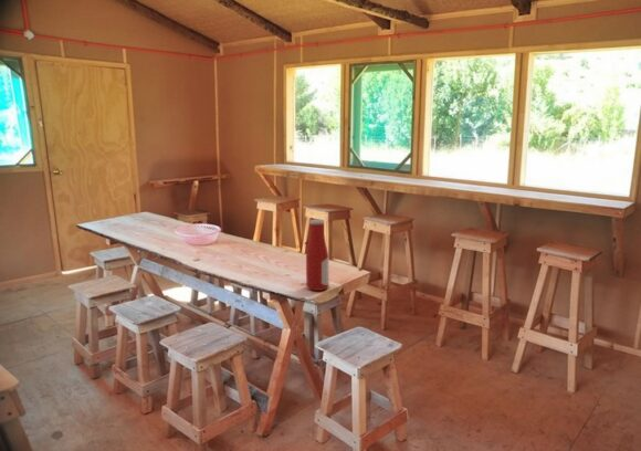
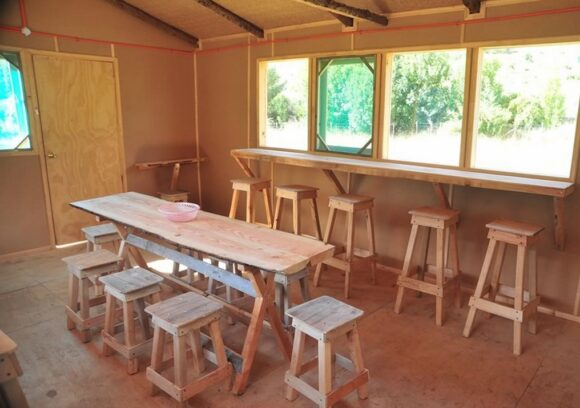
- bottle (317, 254)
